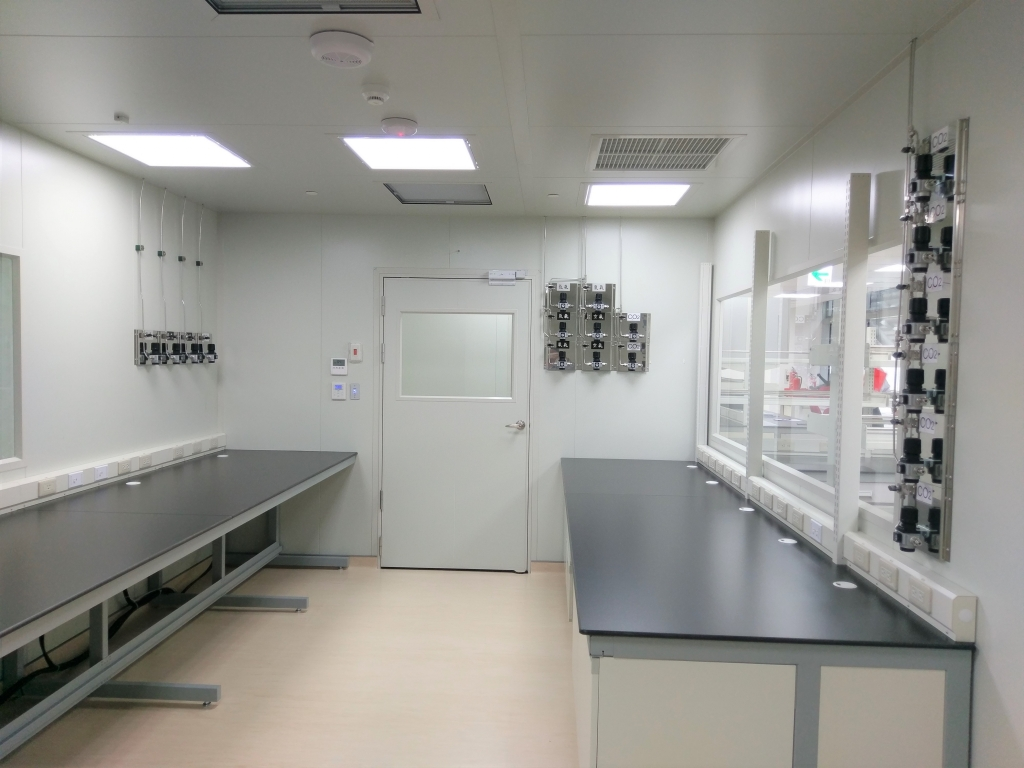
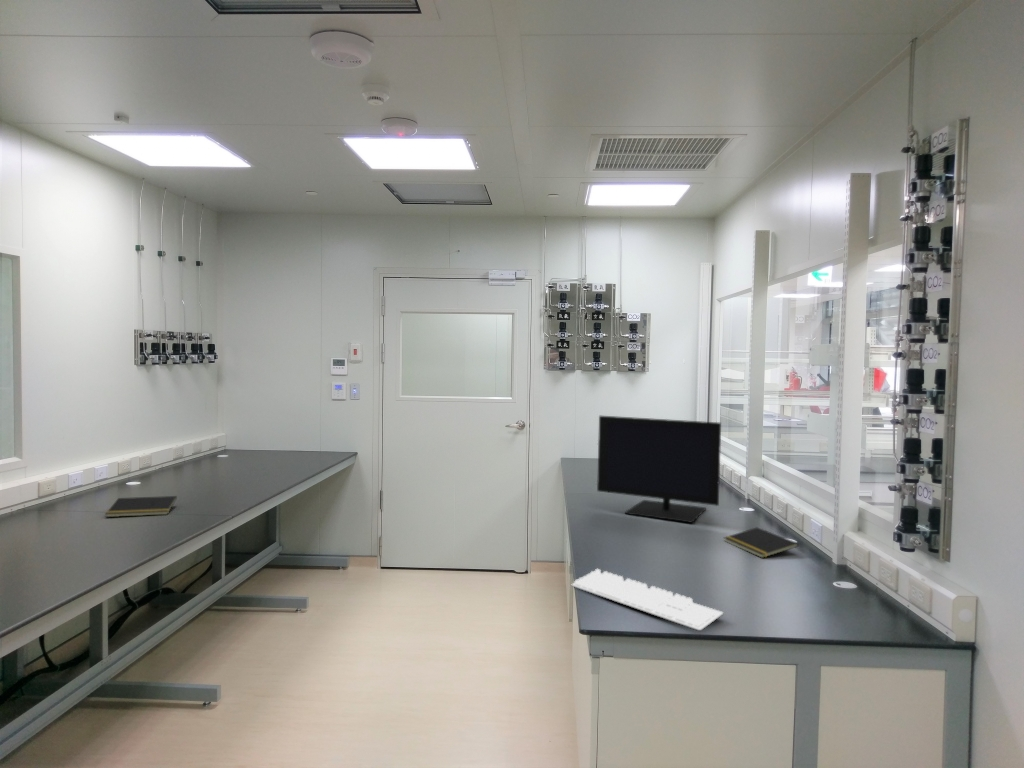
+ notepad (142, 506)
+ notepad (759, 541)
+ monitor (664, 464)
+ keyboard (642, 596)
